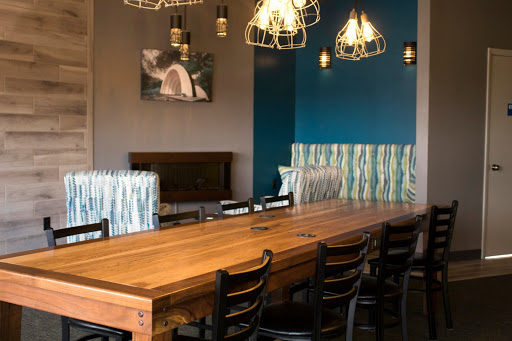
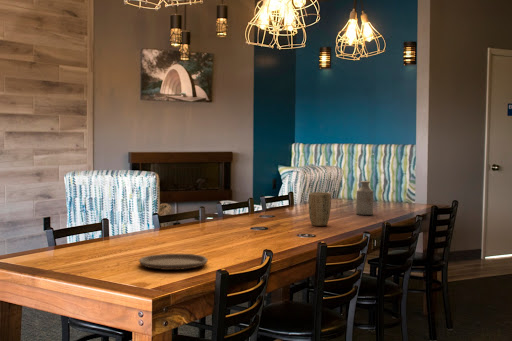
+ plant pot (319, 209)
+ bottle (364, 197)
+ plate (173, 261)
